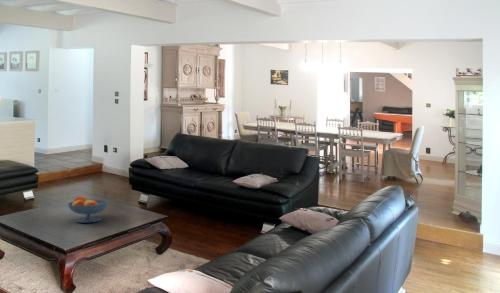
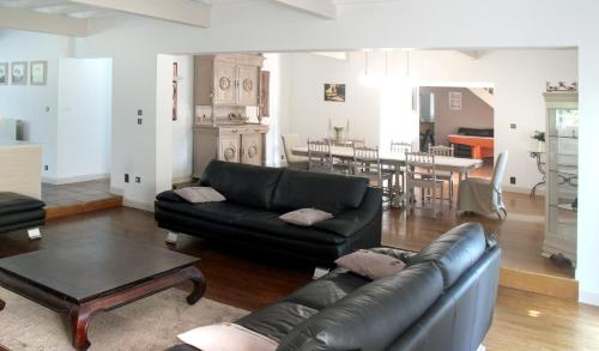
- fruit bowl (88, 208)
